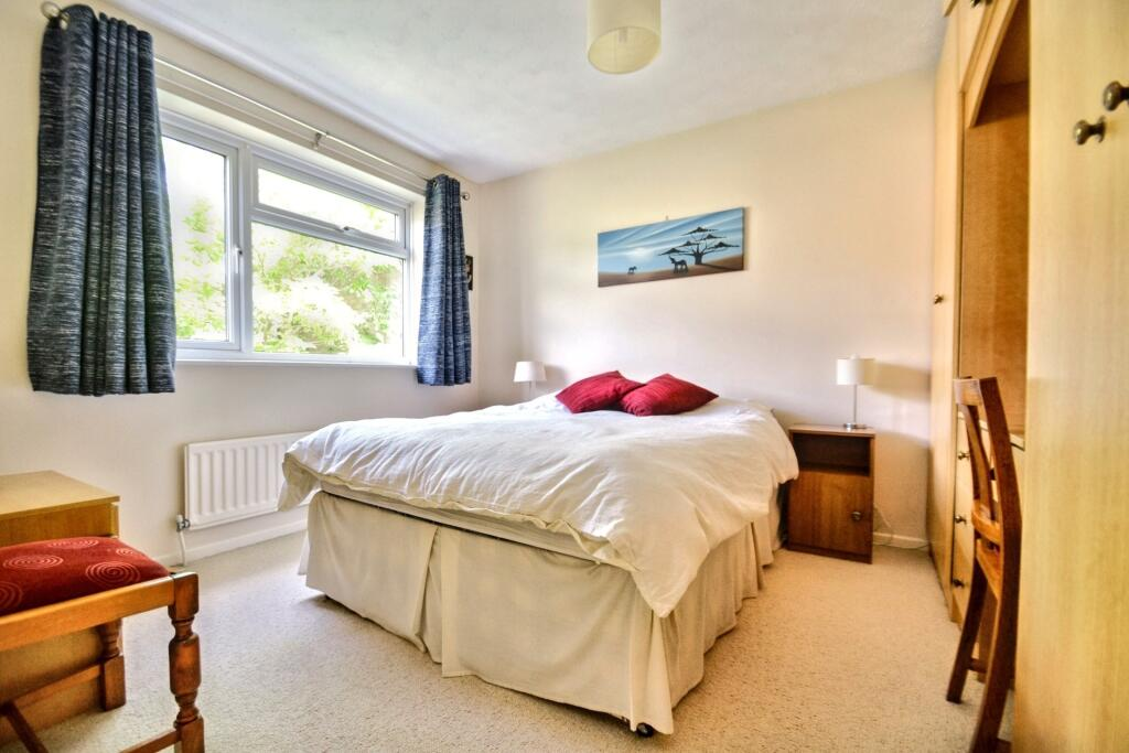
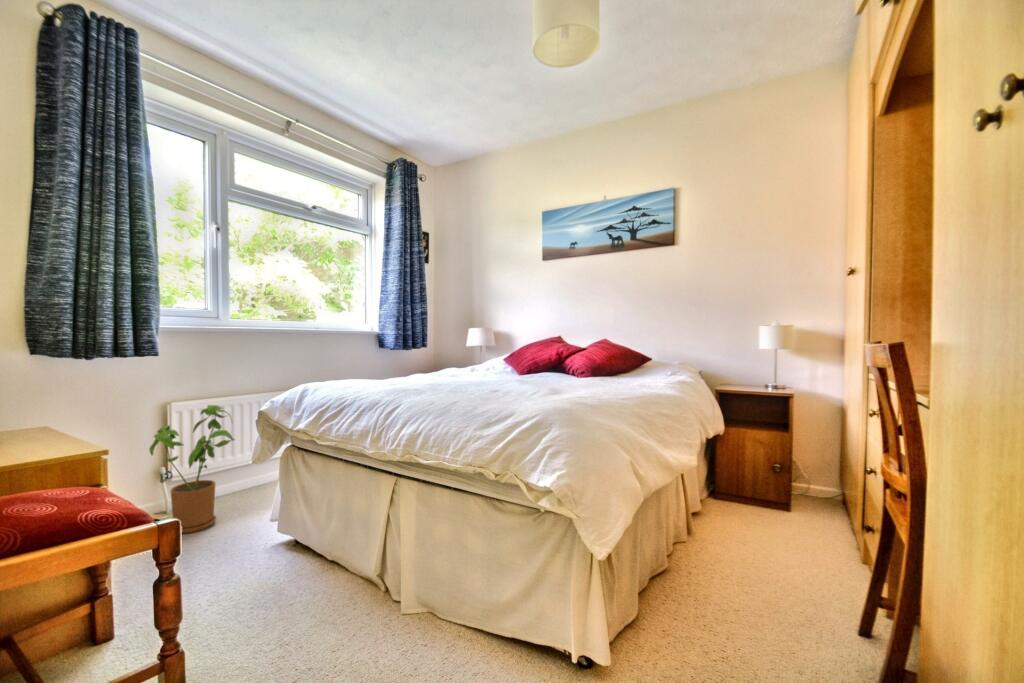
+ house plant (199, 466)
